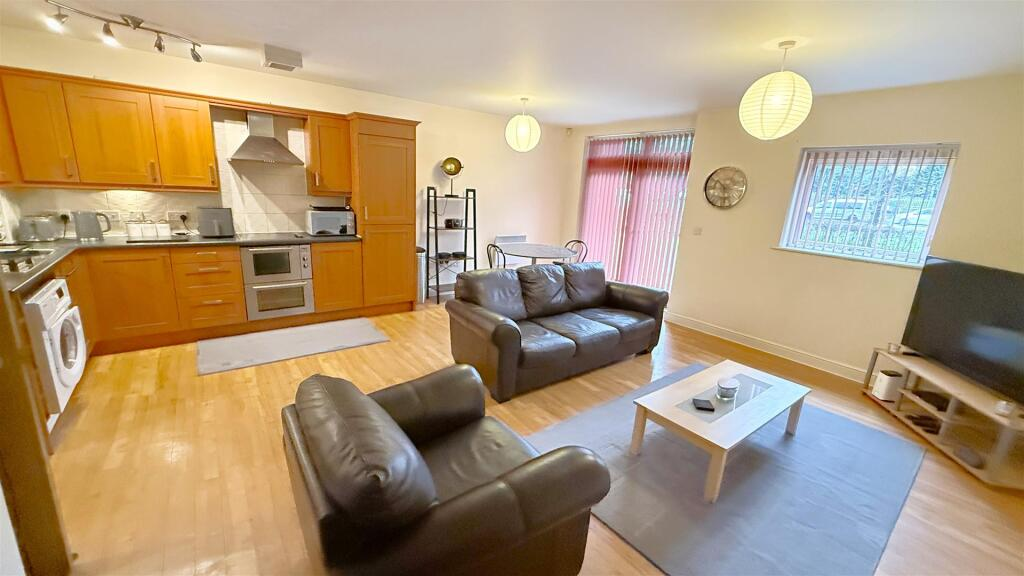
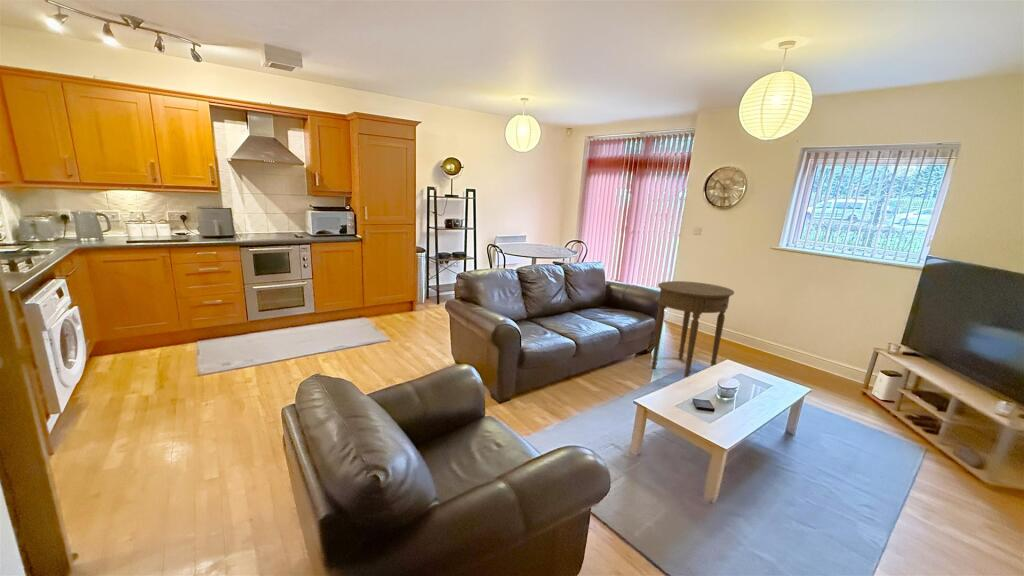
+ side table (690, 329)
